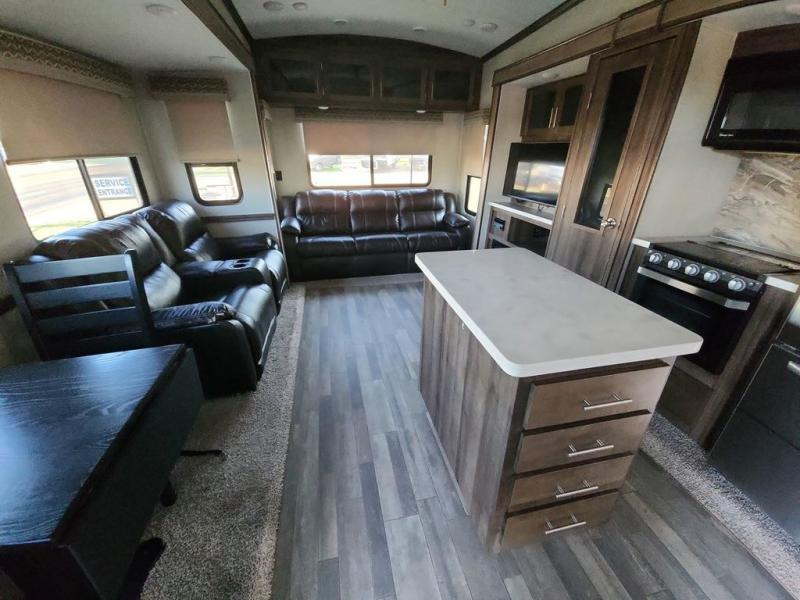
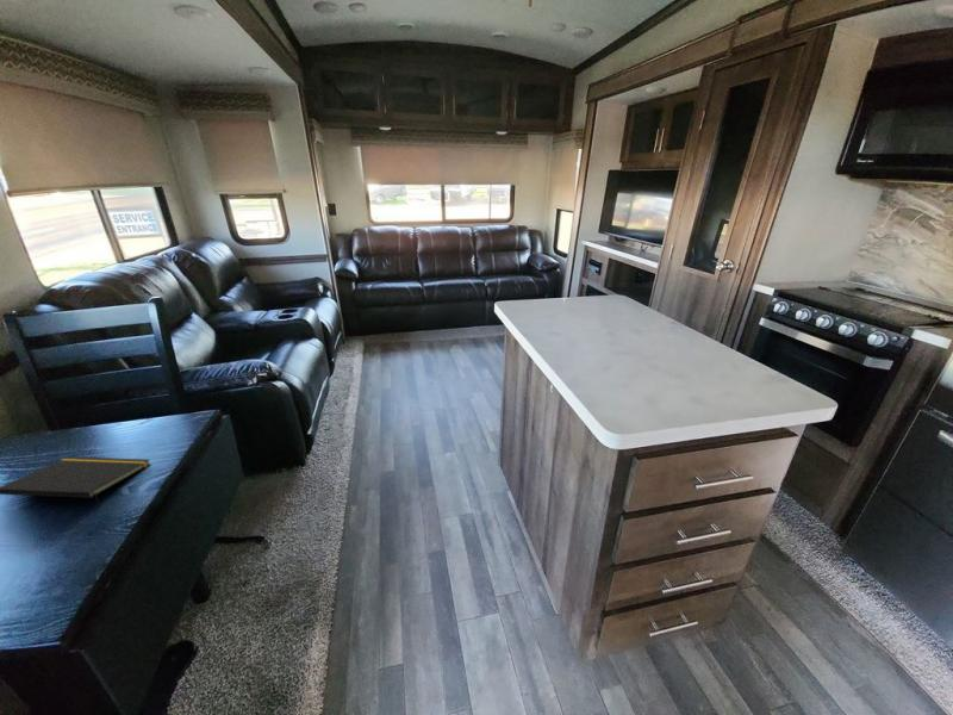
+ notepad (79, 475)
